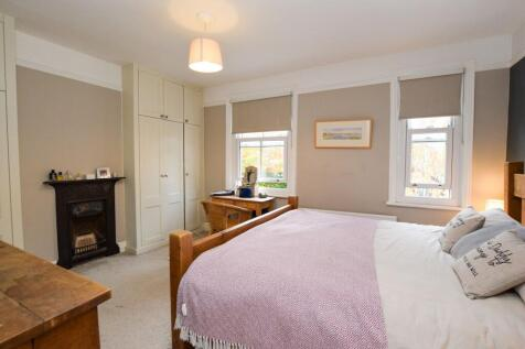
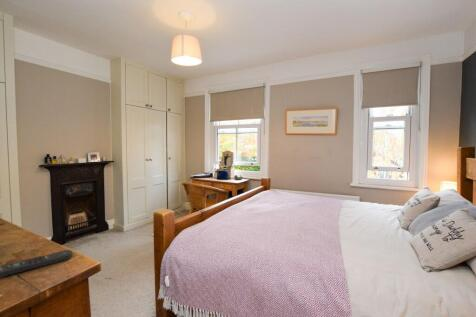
+ remote control (32, 262)
